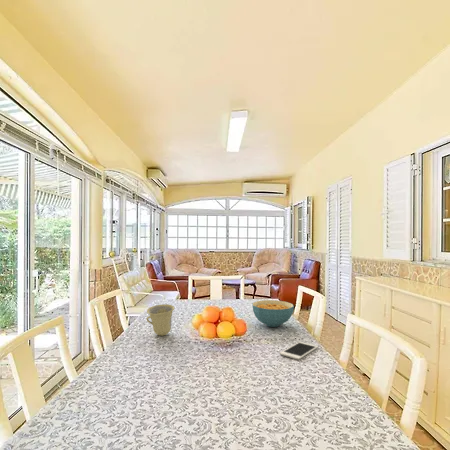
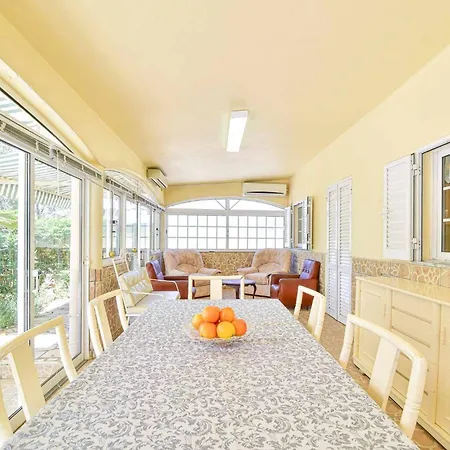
- cereal bowl (272, 314)
- cell phone (299, 350)
- cup (160, 320)
